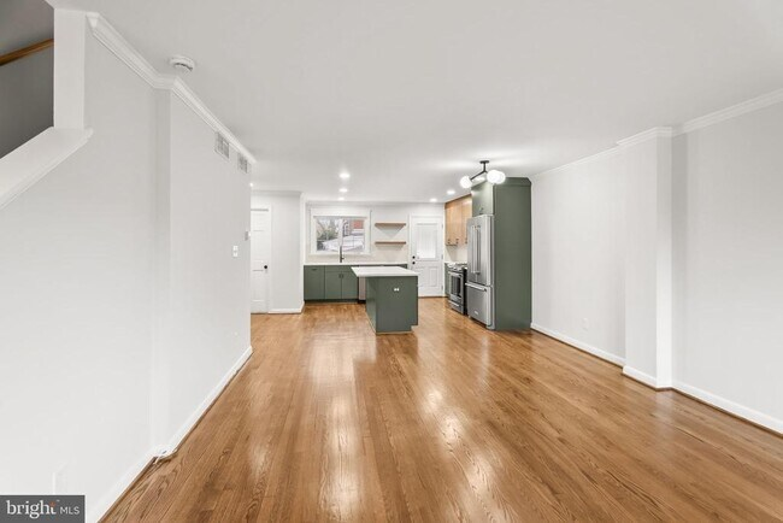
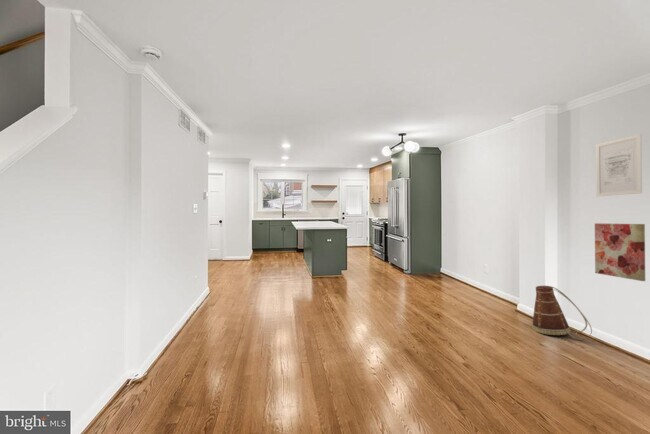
+ basket (561, 310)
+ wall art (617, 167)
+ wall art (618, 250)
